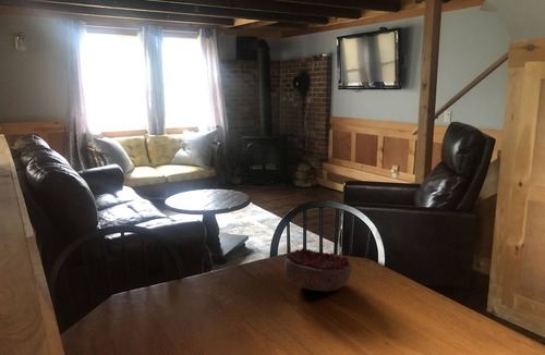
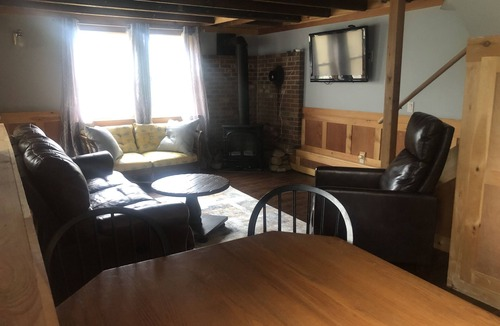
- decorative bowl (317, 269)
